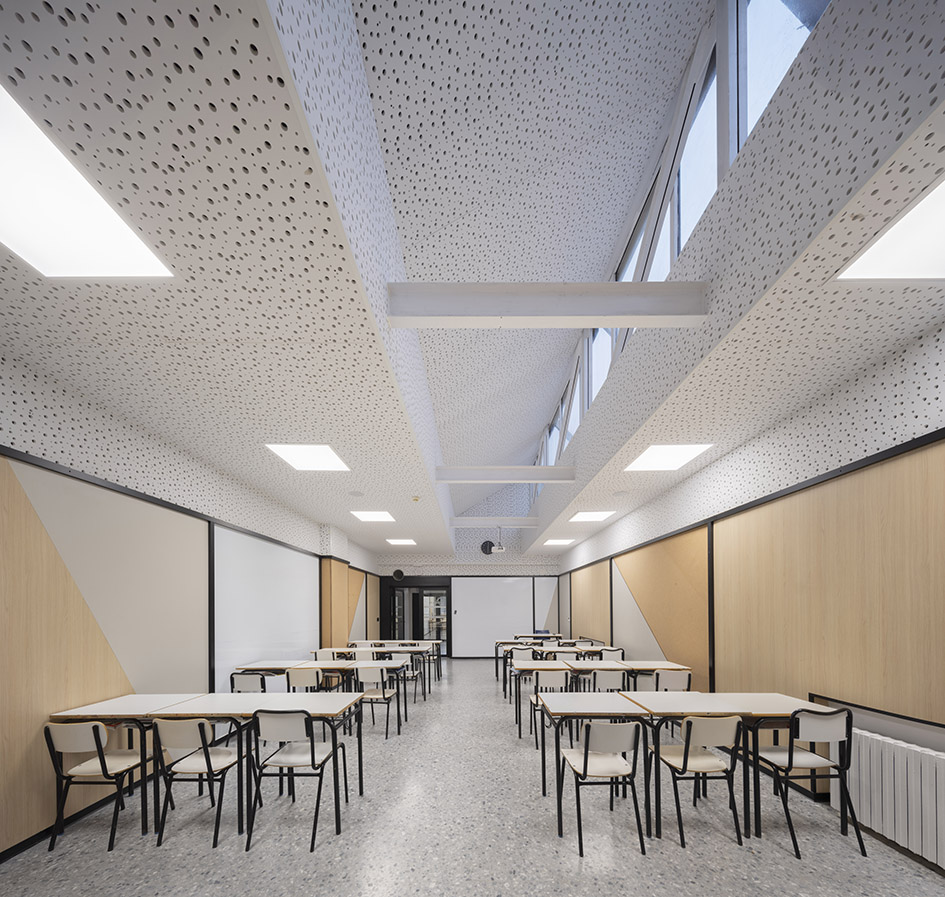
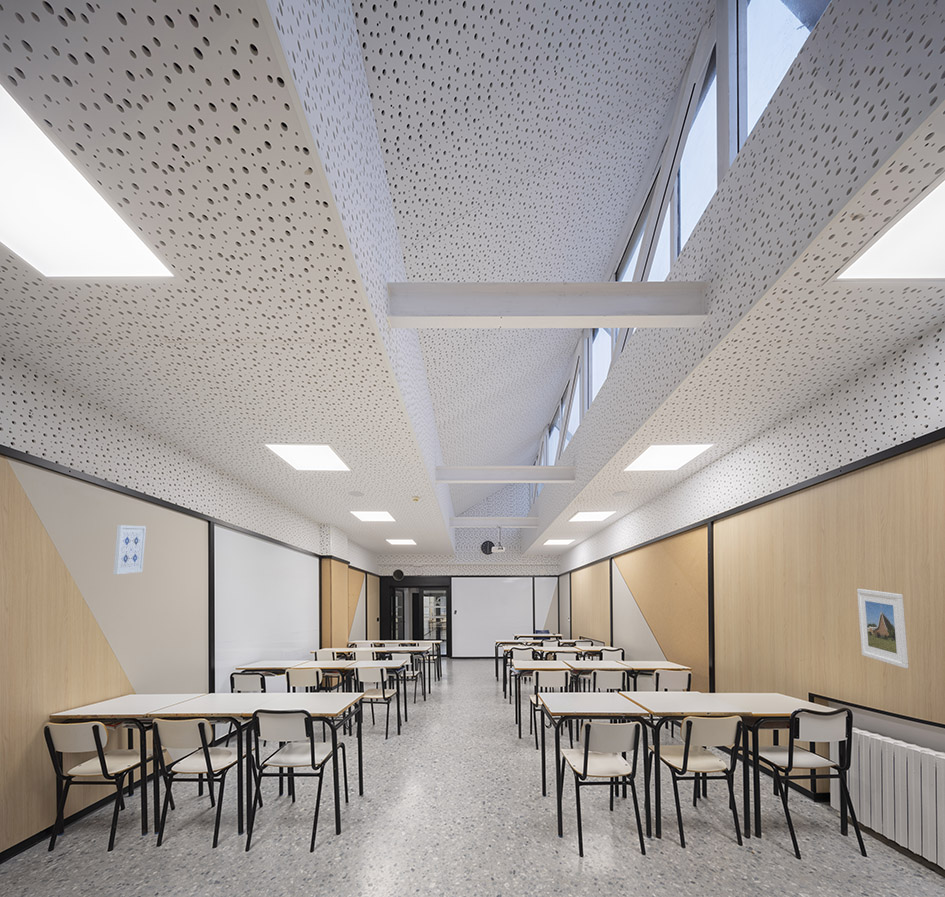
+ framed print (881, 626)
+ wall art (130, 549)
